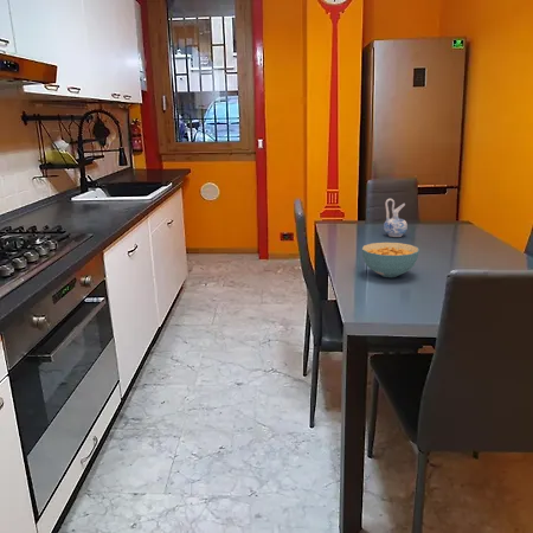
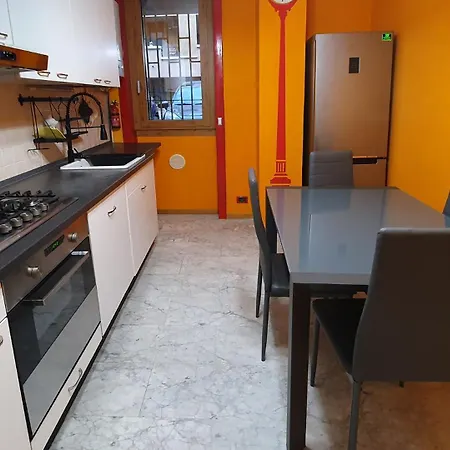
- cereal bowl (388, 262)
- ceramic pitcher (396, 217)
